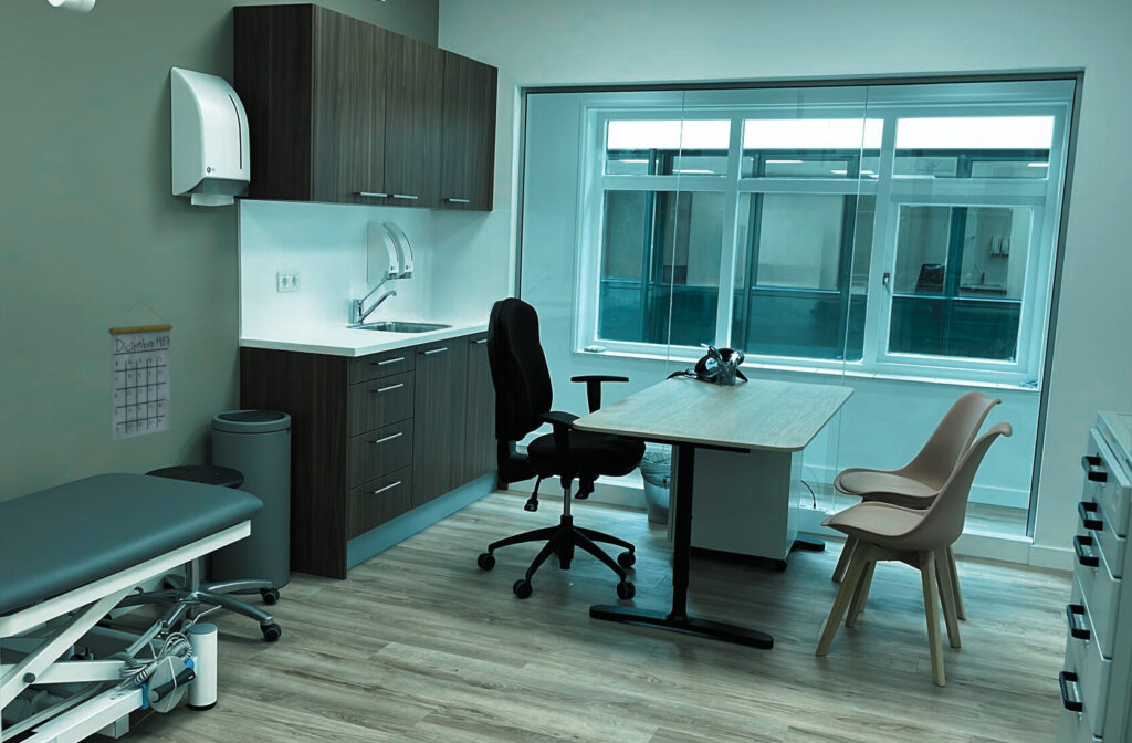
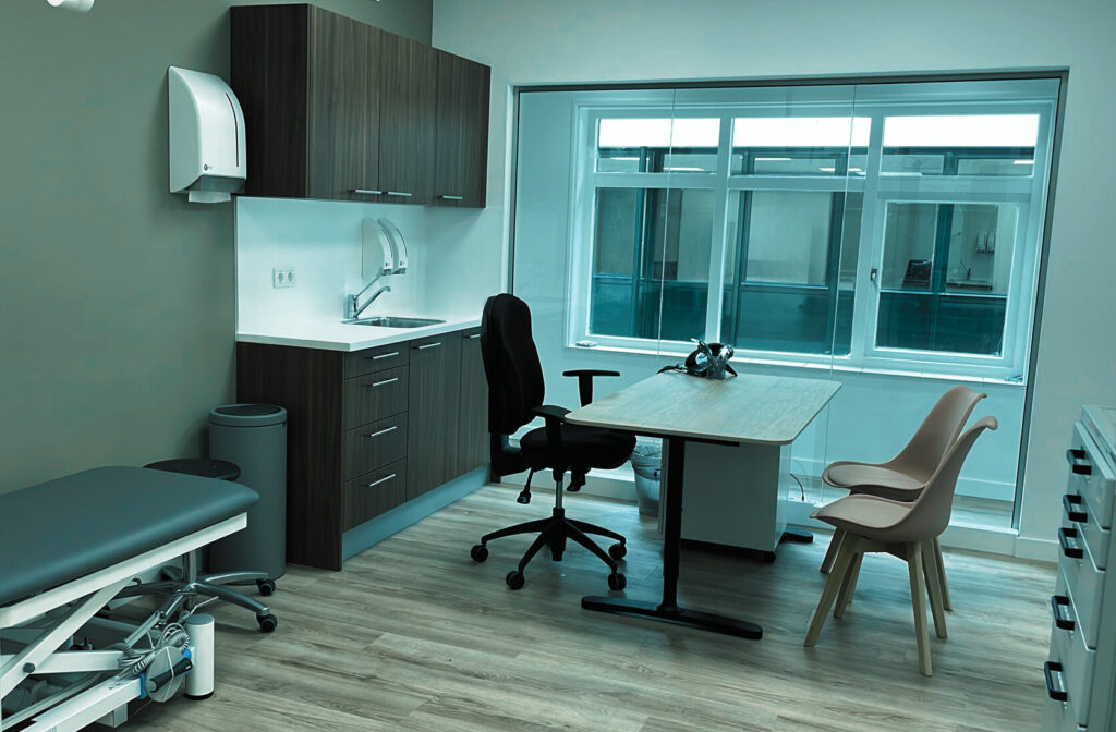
- calendar (142, 367)
